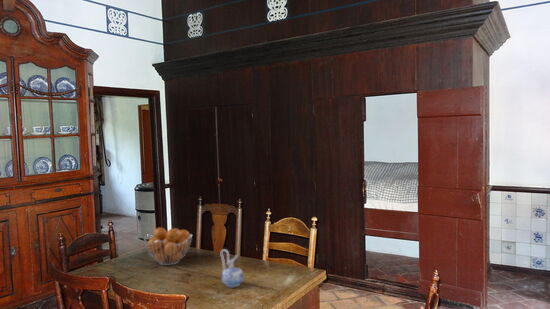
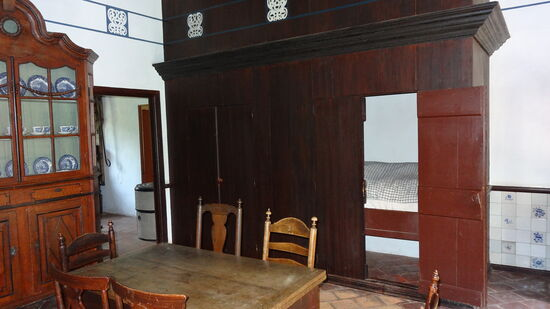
- ceramic pitcher (231, 267)
- fruit basket (168, 245)
